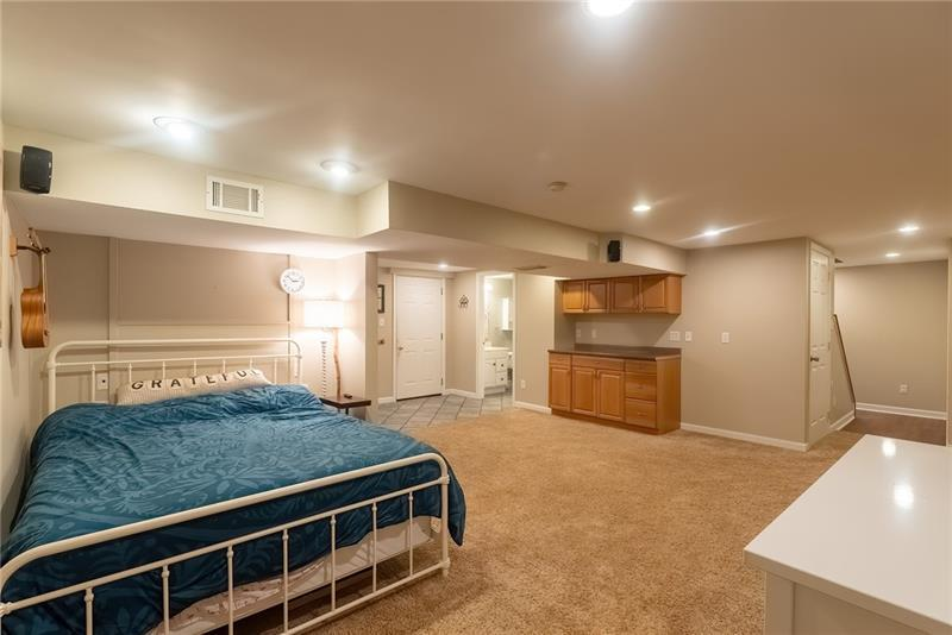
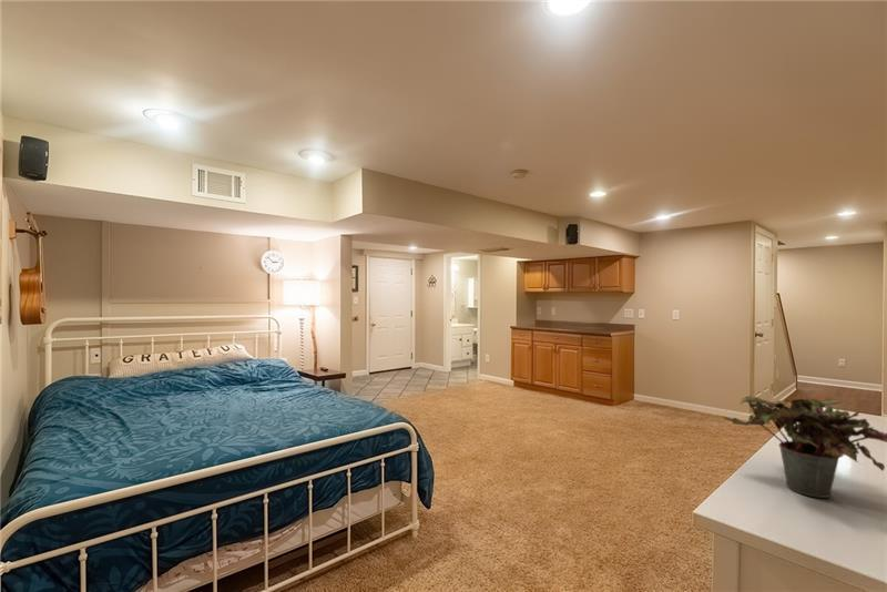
+ potted plant (807, 443)
